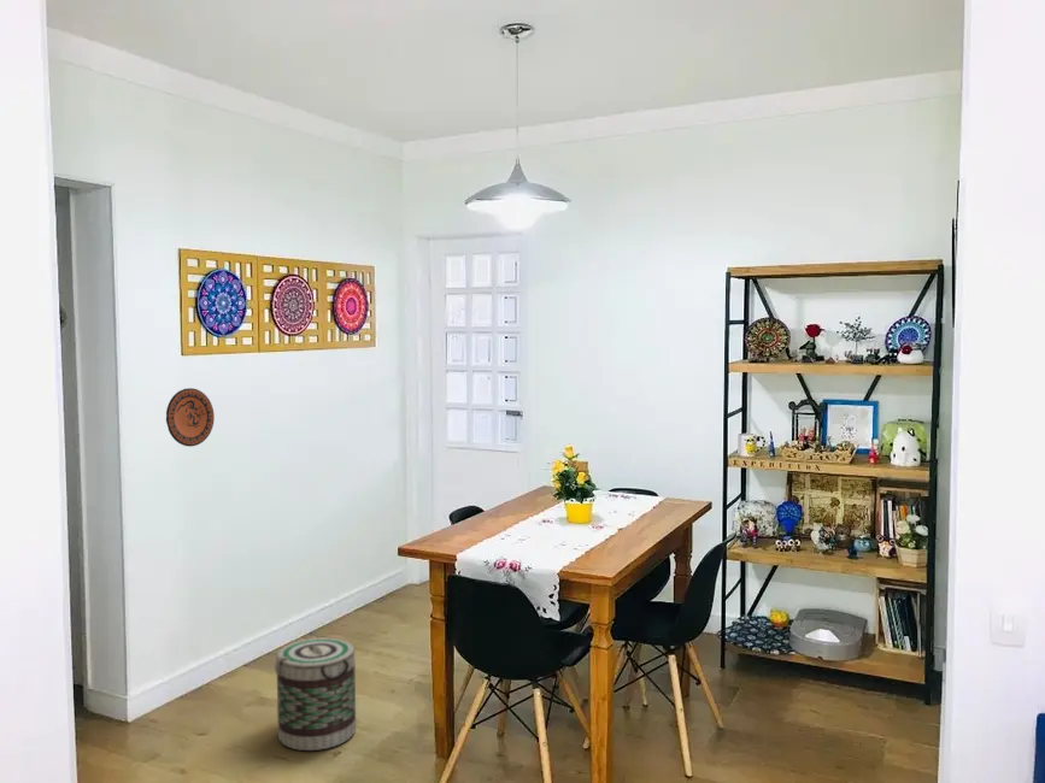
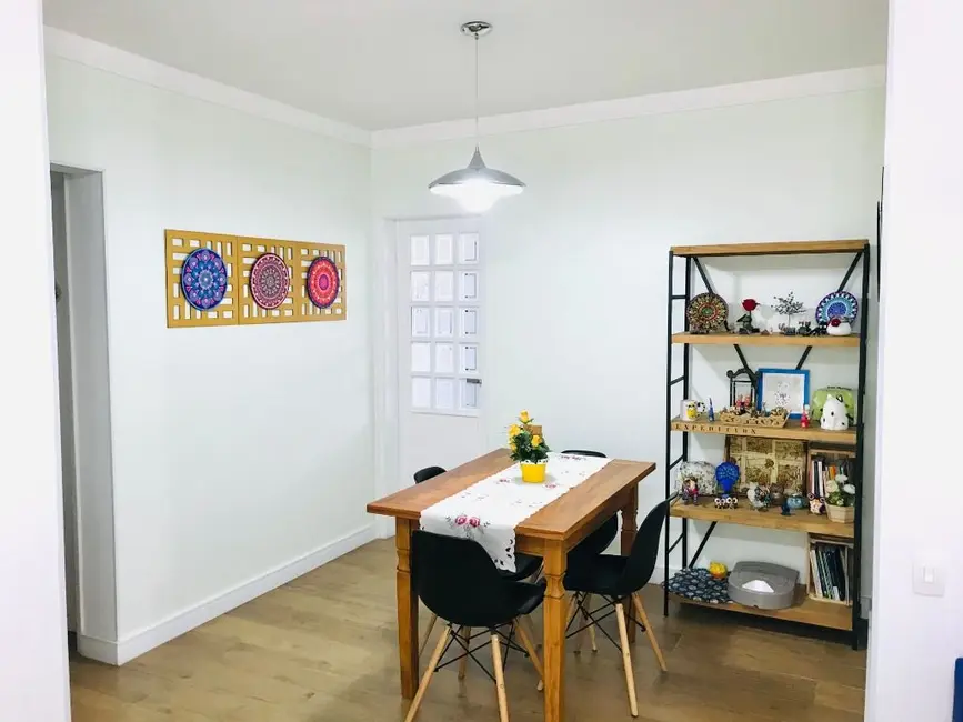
- basket (313, 690)
- decorative plate (189, 417)
